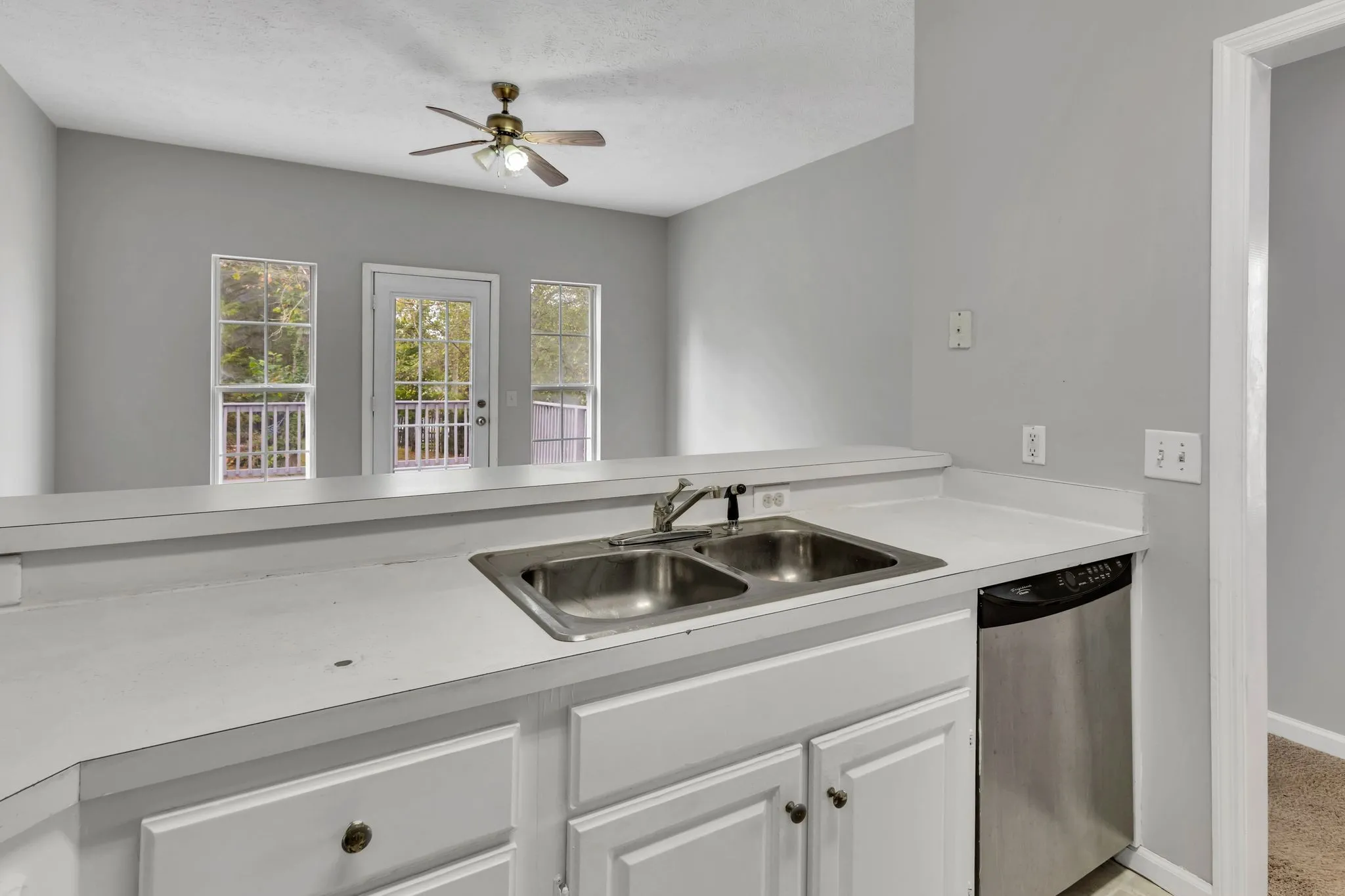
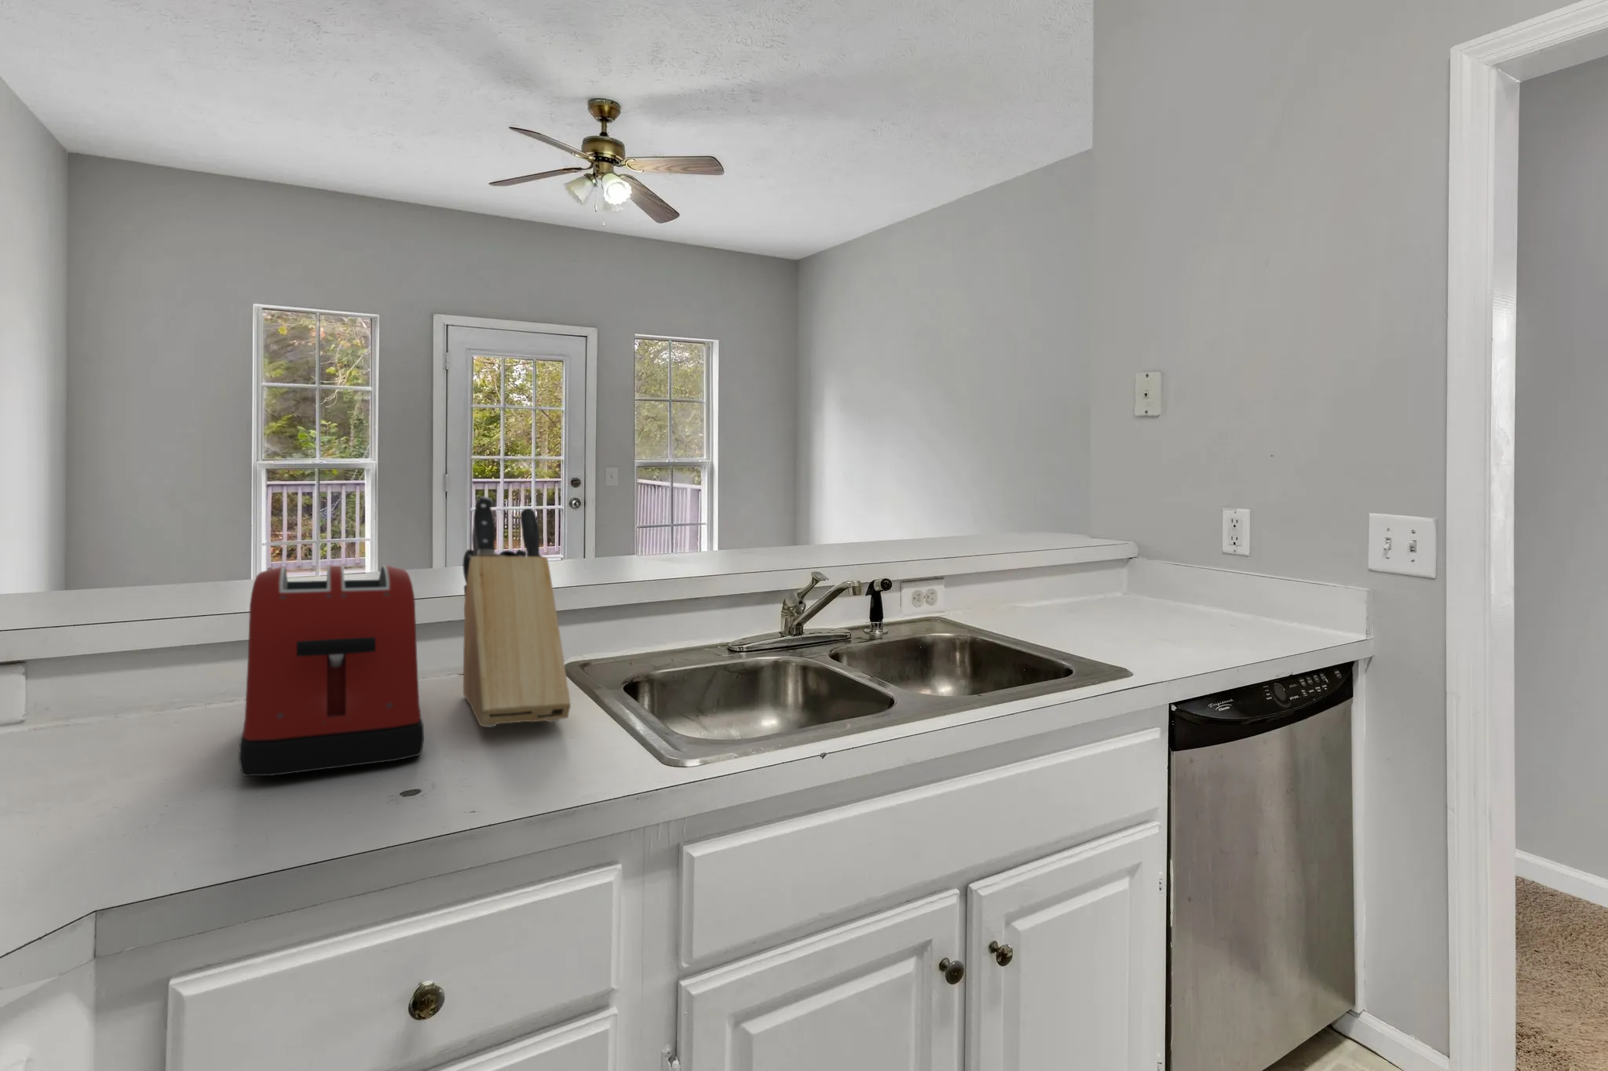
+ toaster (335, 654)
+ knife block (509, 599)
